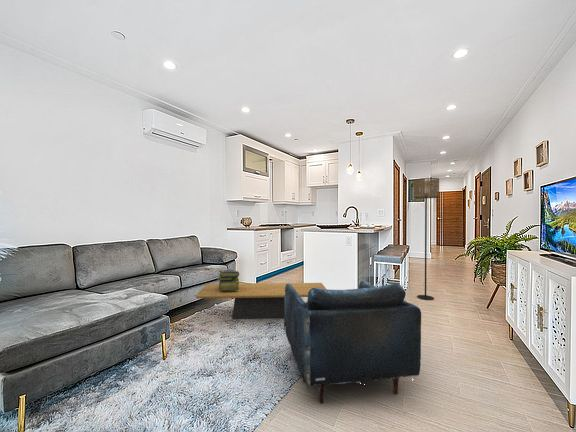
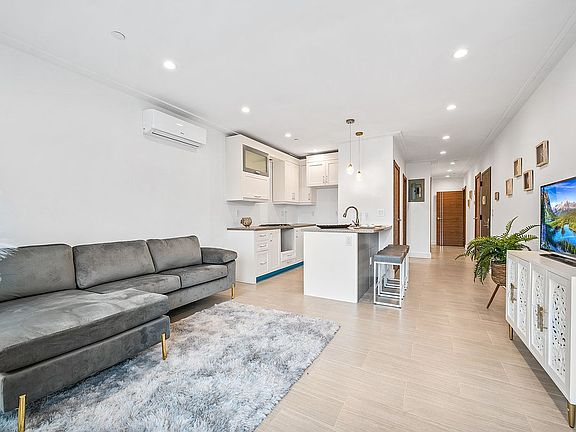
- coffee table (264, 301)
- stack of books (228, 279)
- floor lamp (425, 238)
- armchair (341, 321)
